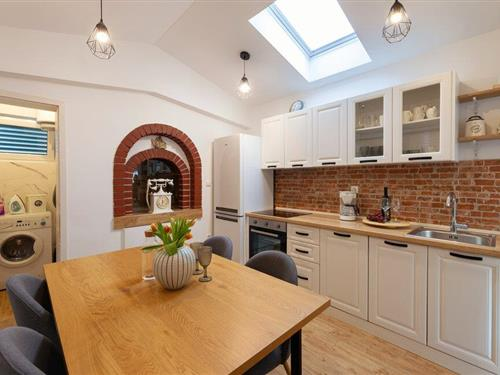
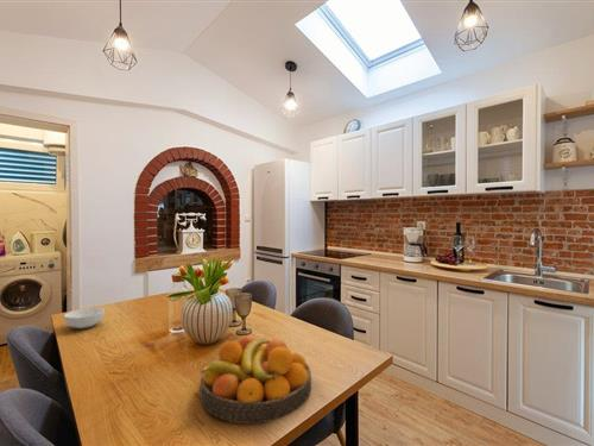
+ cereal bowl (84, 319)
+ fruit bowl (257, 364)
